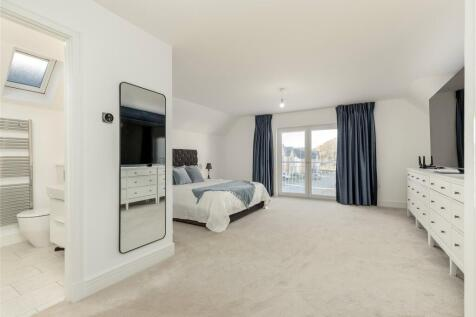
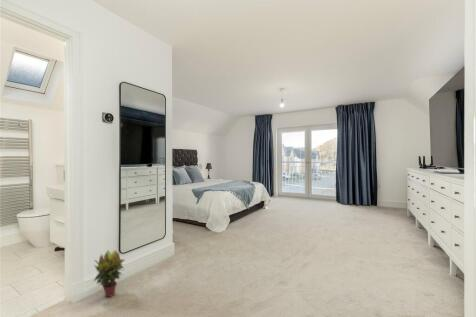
+ potted plant (110, 272)
